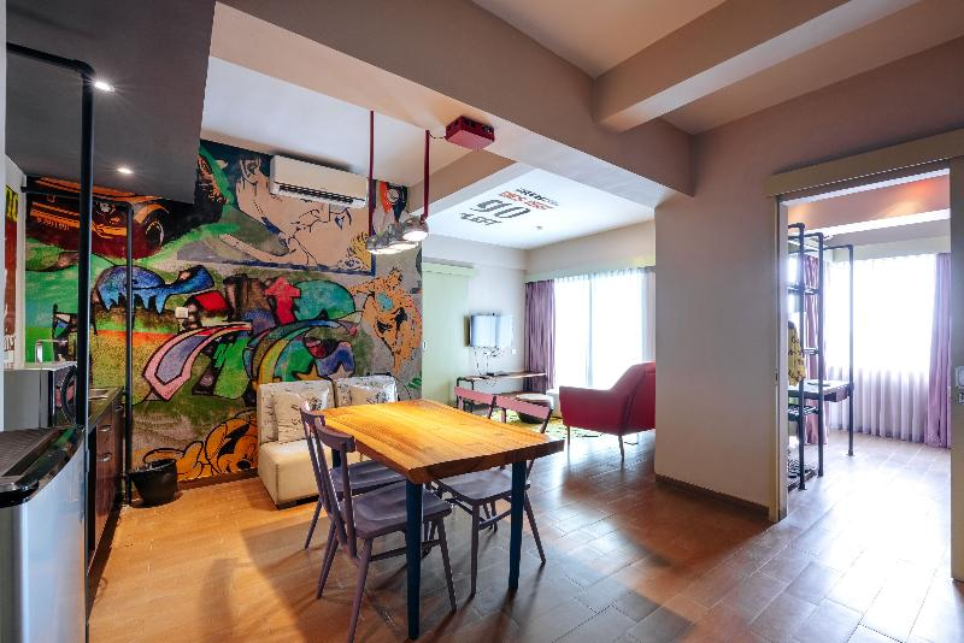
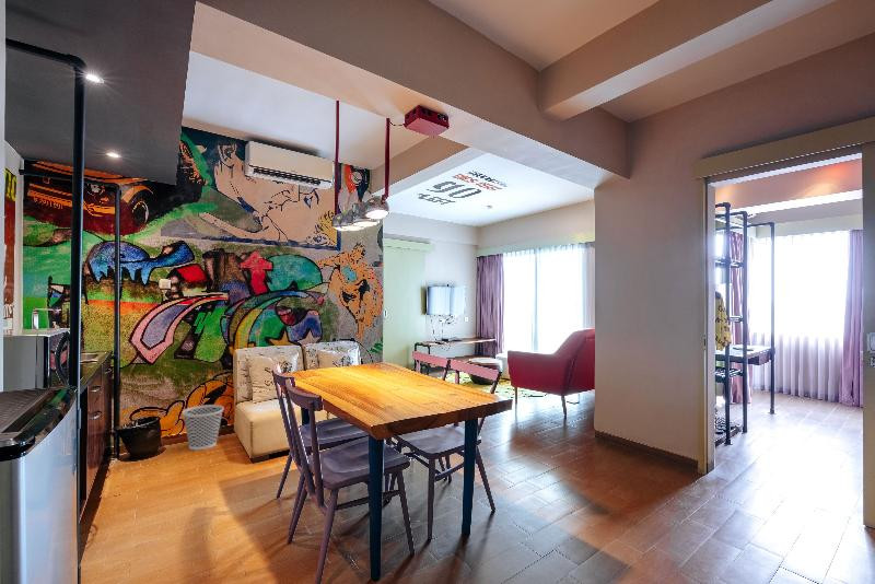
+ wastebasket (202, 427)
